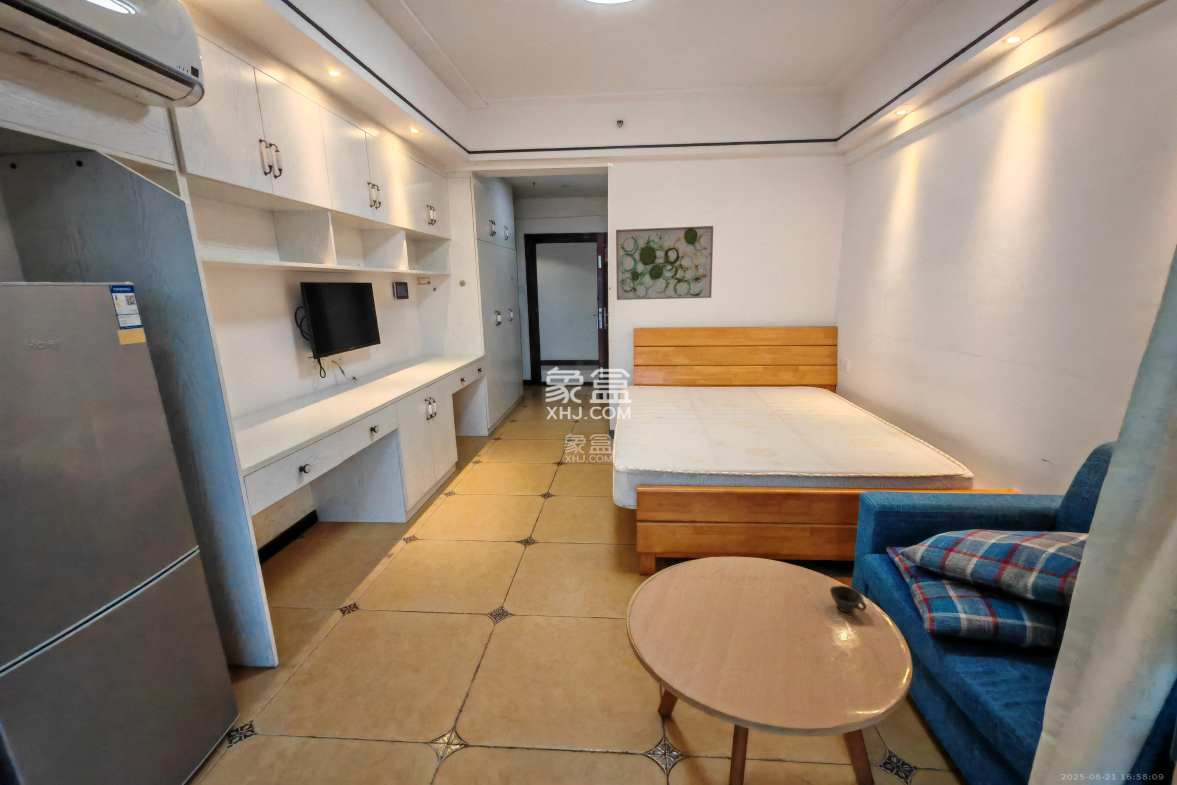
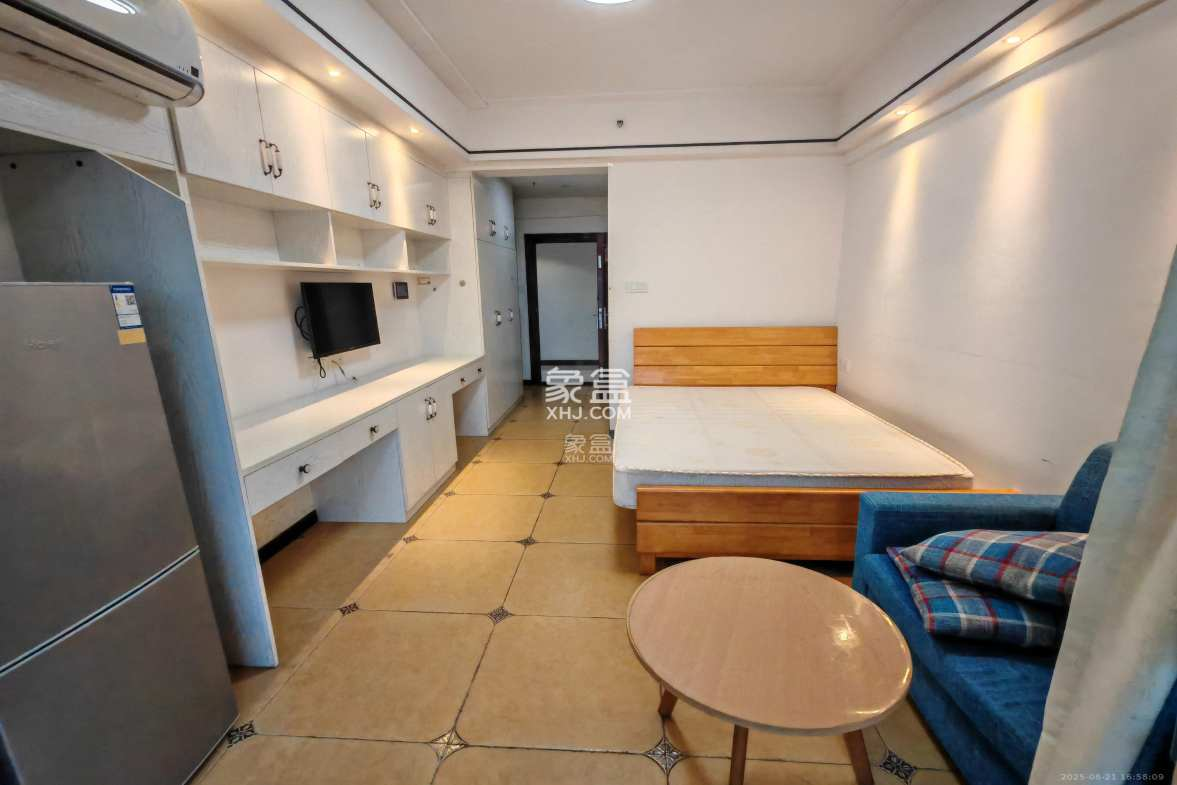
- wall art (663, 263)
- cup (847, 601)
